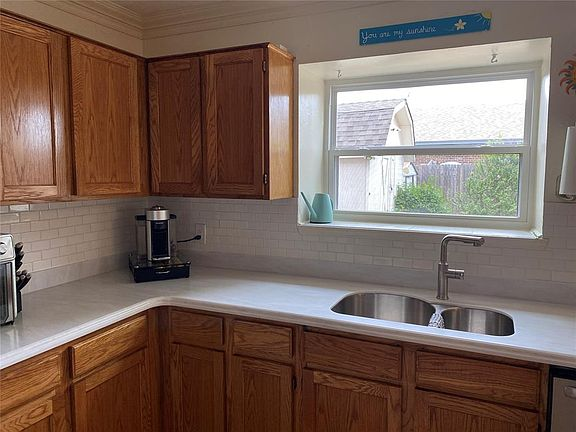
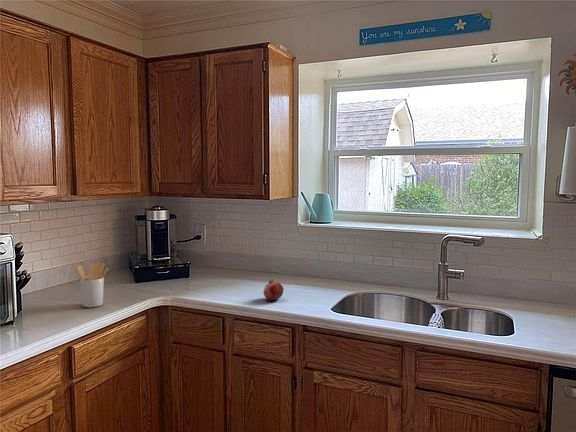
+ utensil holder (93, 283)
+ fruit (273, 288)
